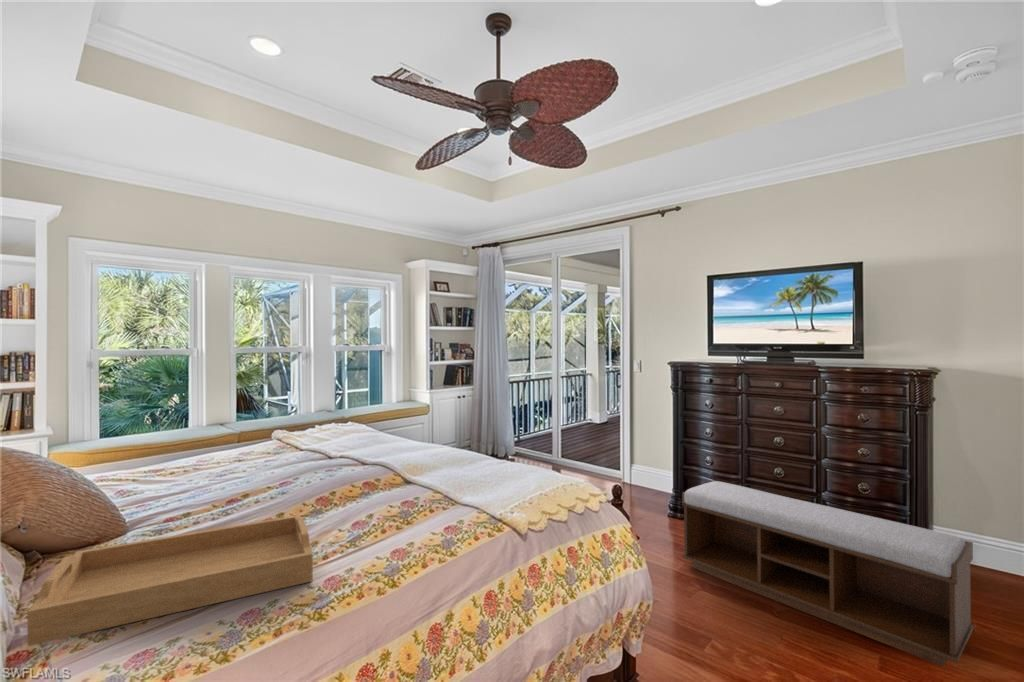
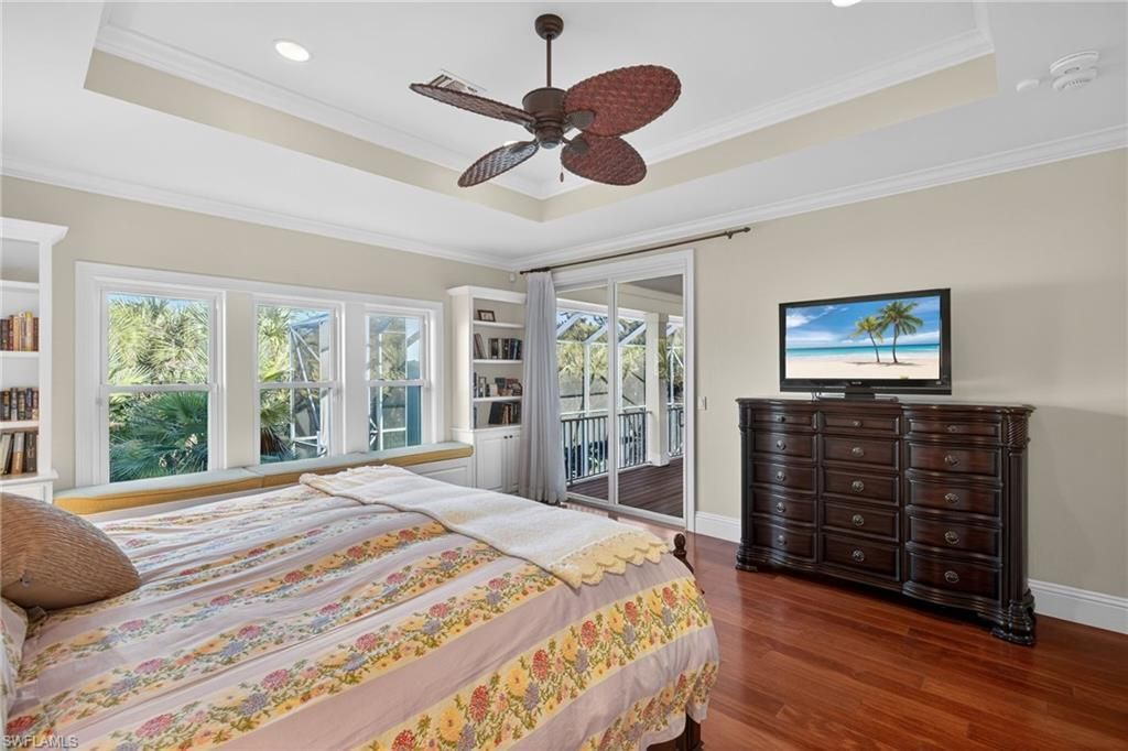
- serving tray (193, 562)
- bench (806, 553)
